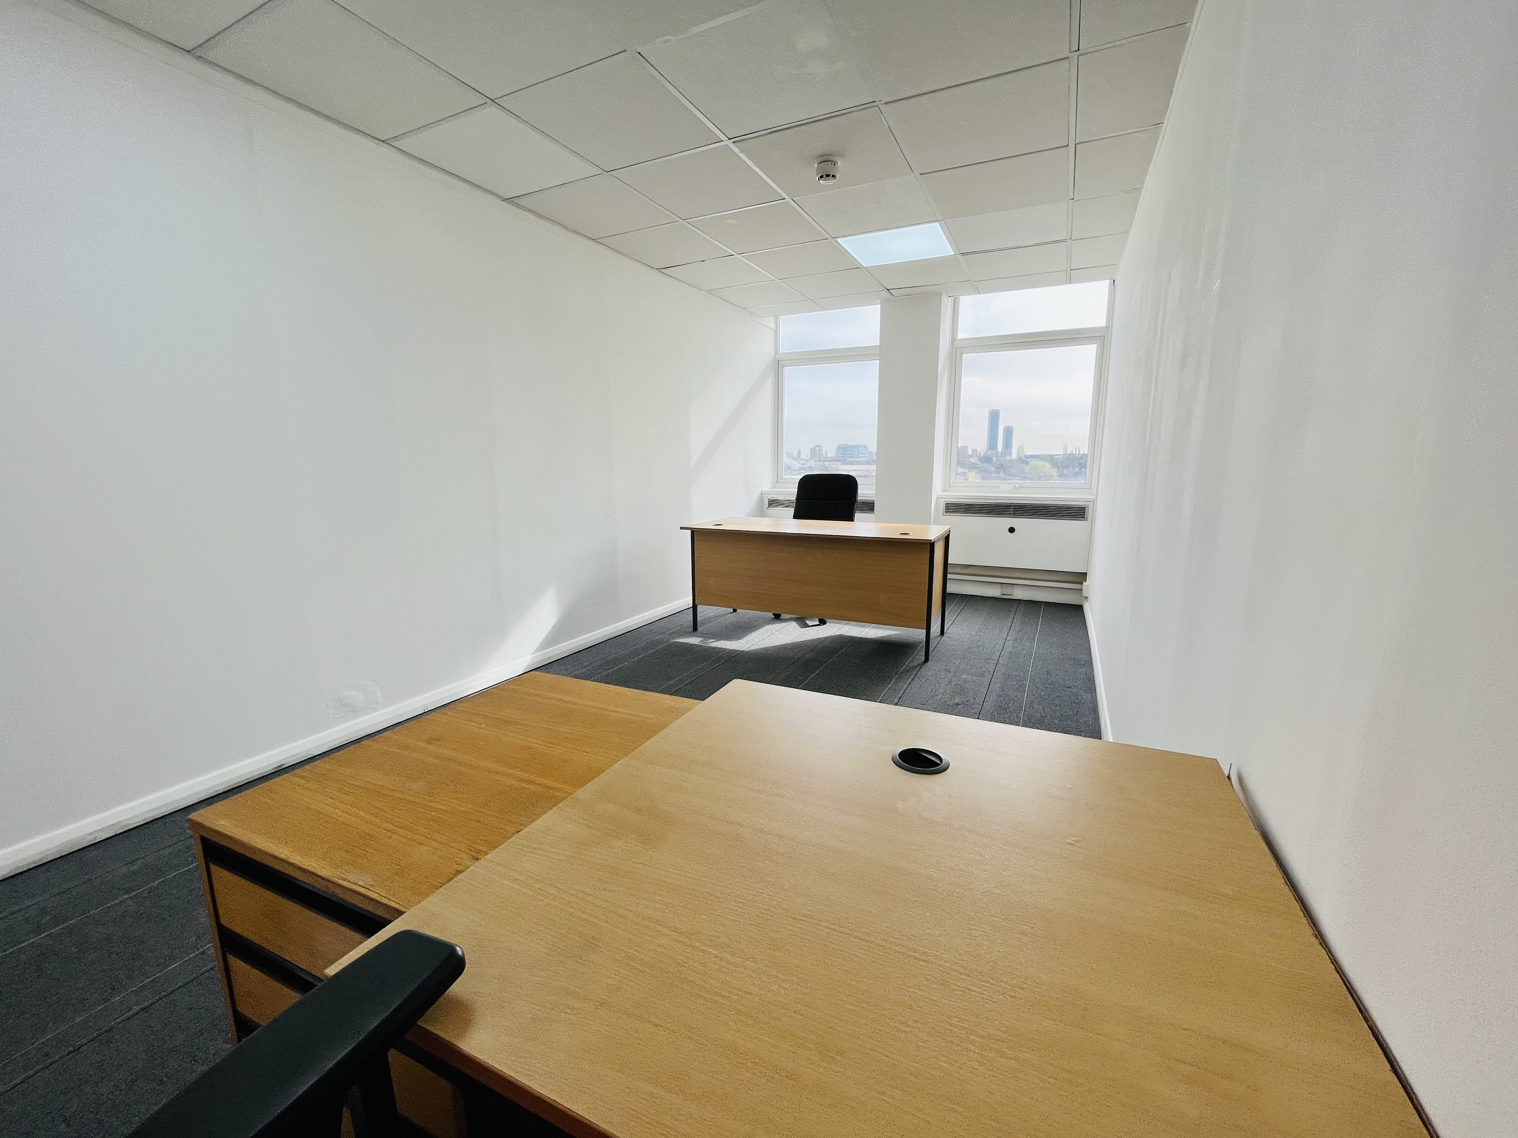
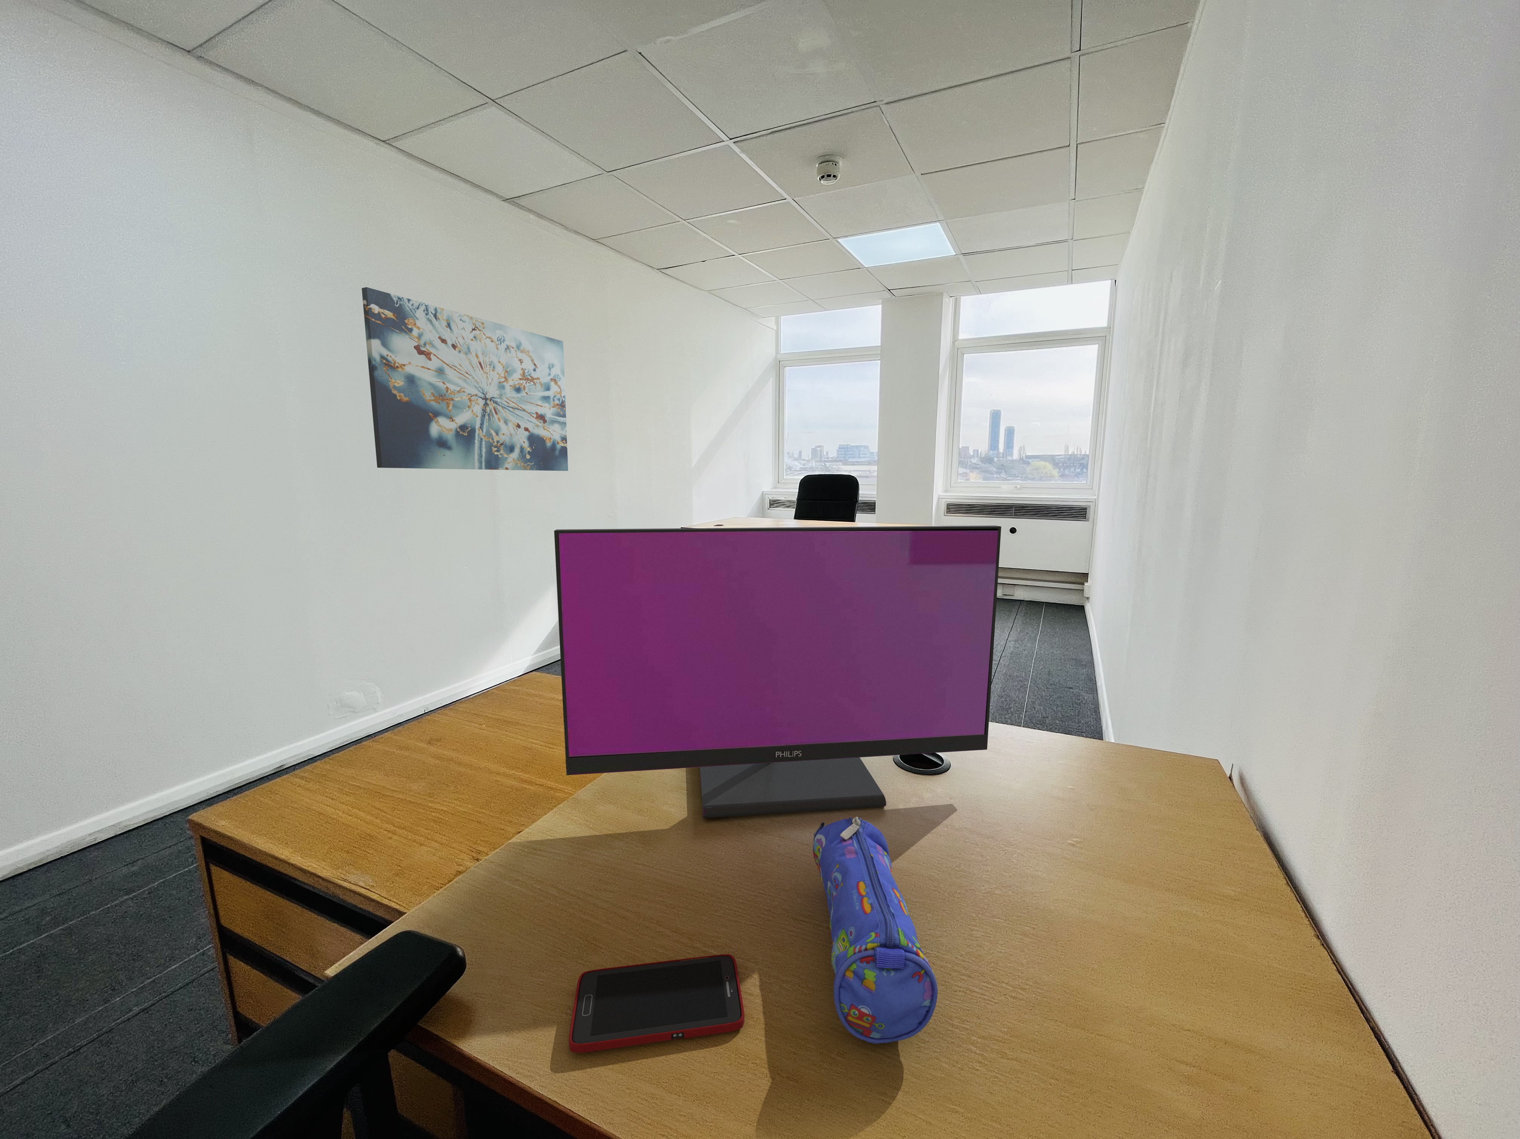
+ wall art (482, 396)
+ computer monitor (777, 651)
+ cell phone (658, 1000)
+ pencil case (865, 907)
